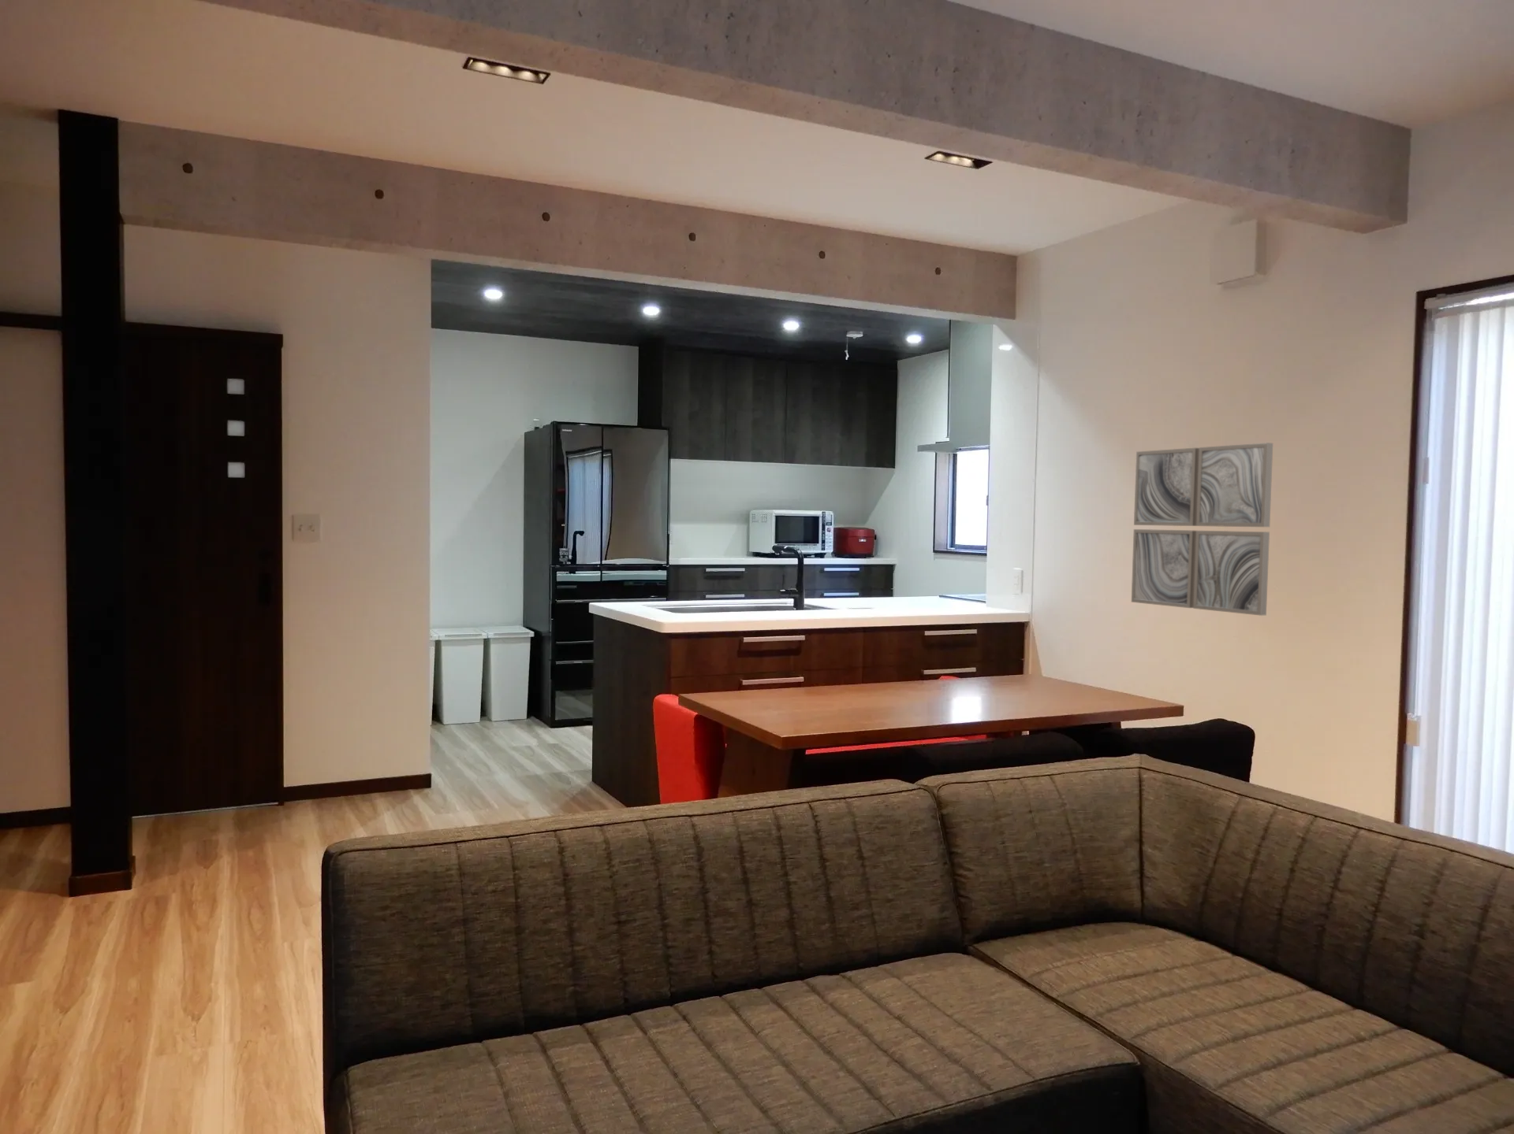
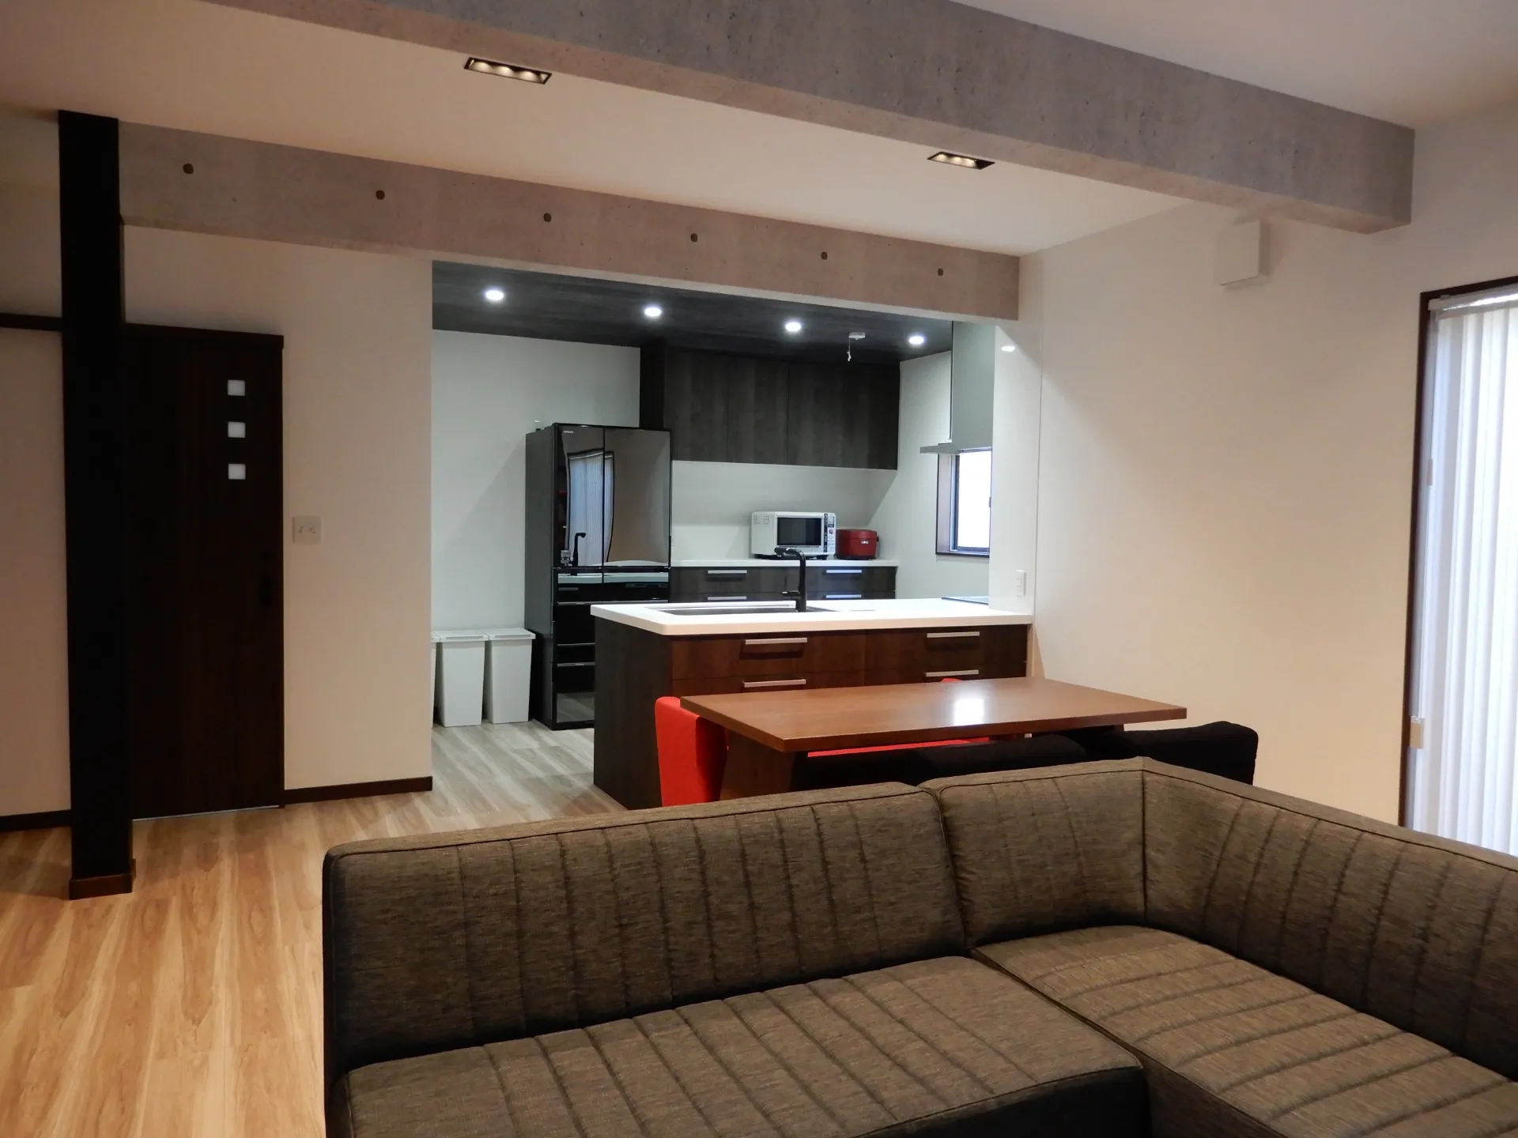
- wall art (1197, 525)
